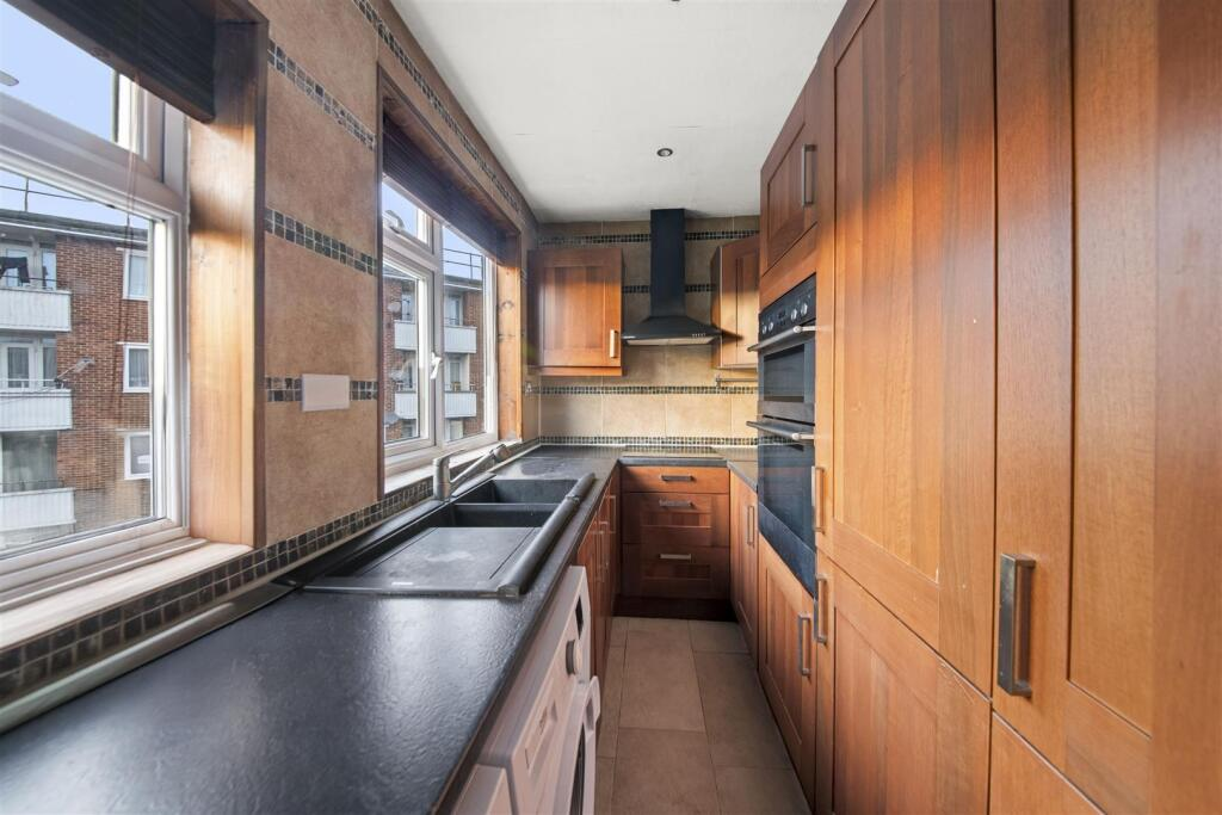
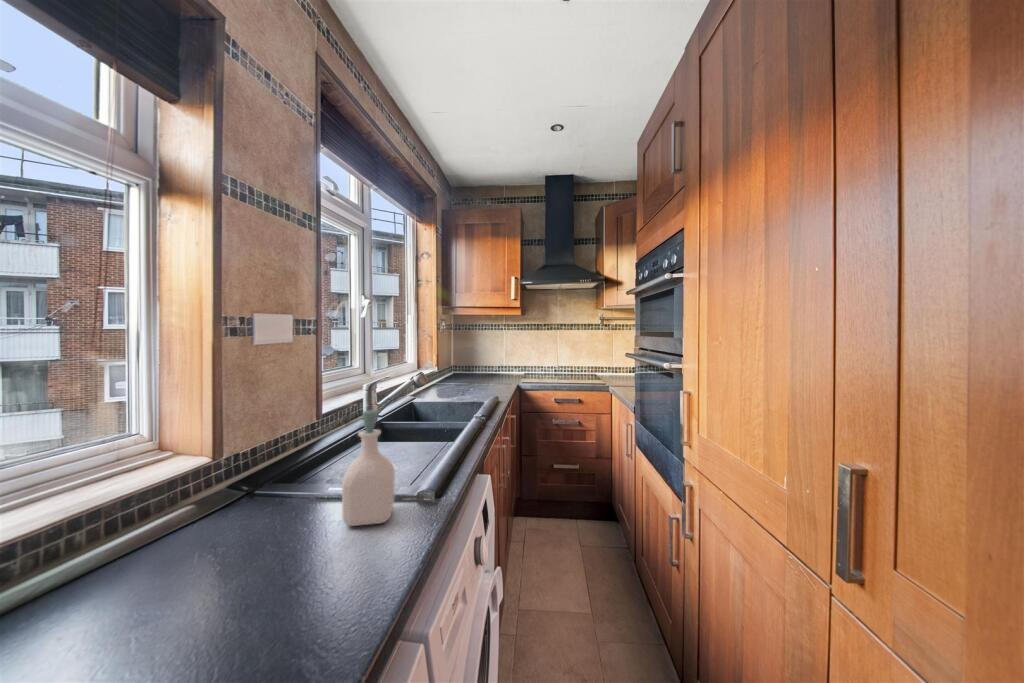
+ soap bottle (369, 464)
